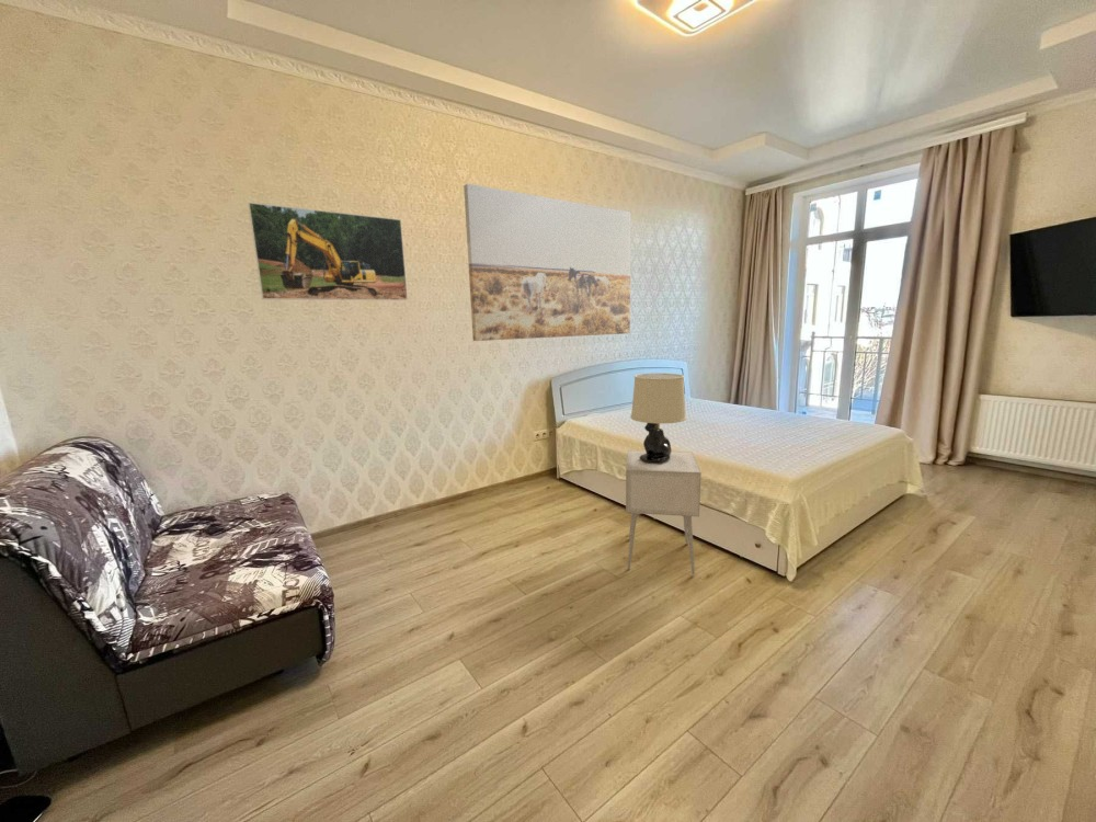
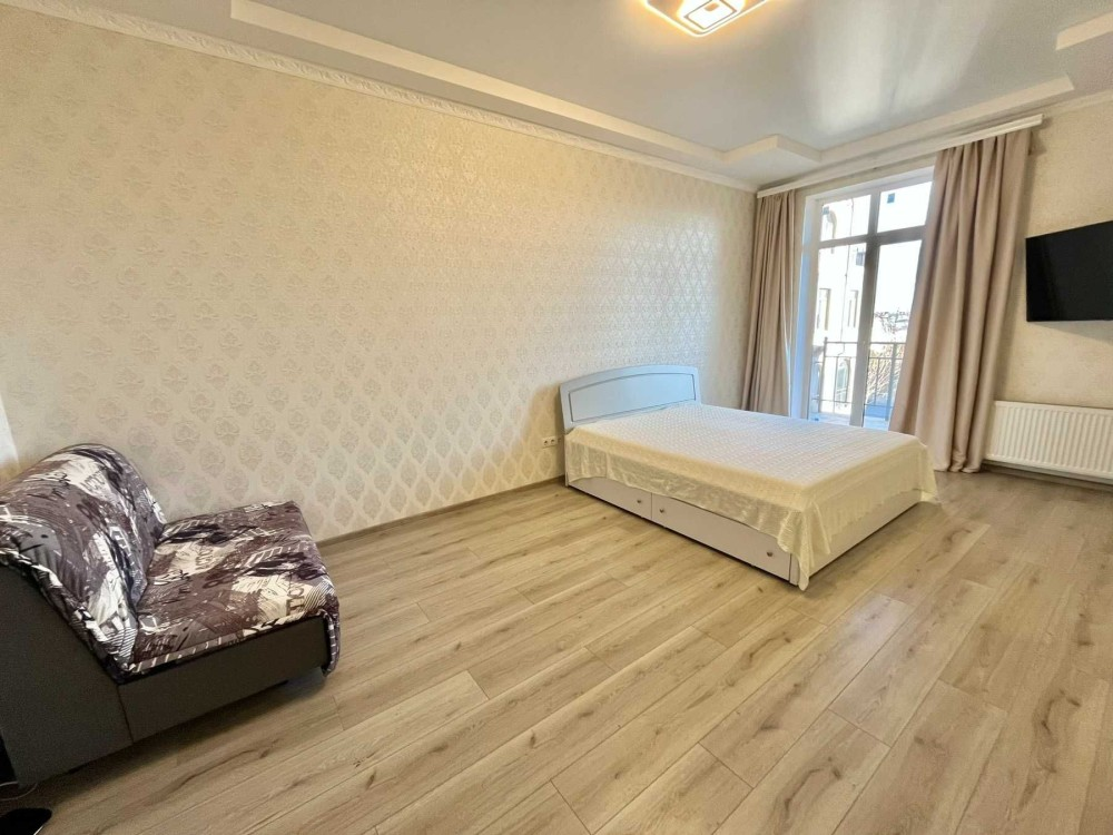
- wall art (559, 270)
- table lamp (658, 418)
- nightstand (660, 507)
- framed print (335, 256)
